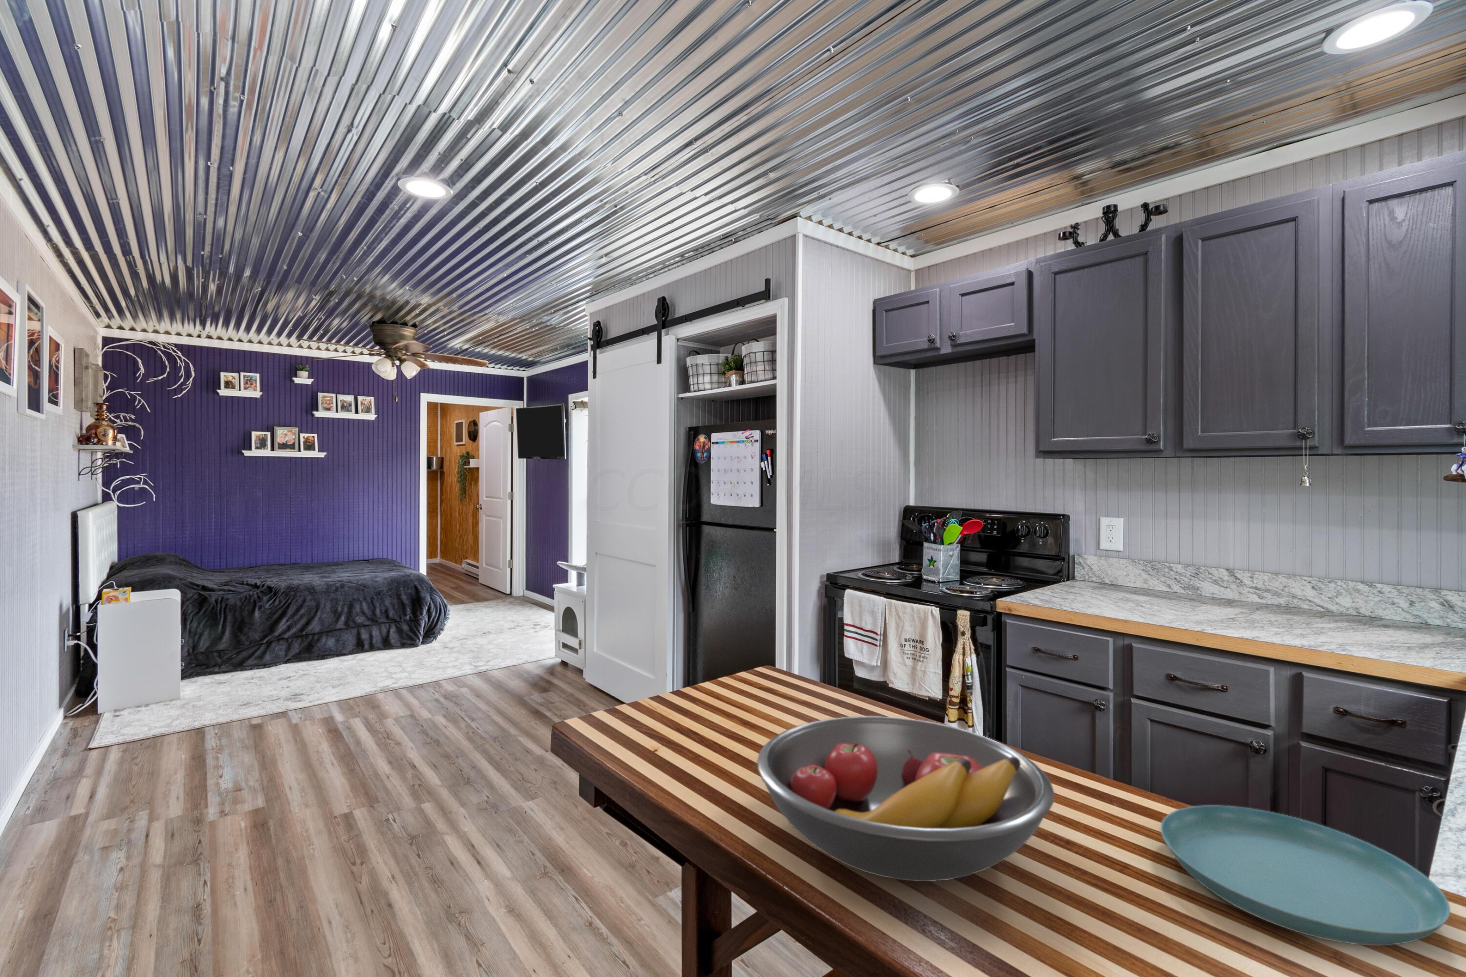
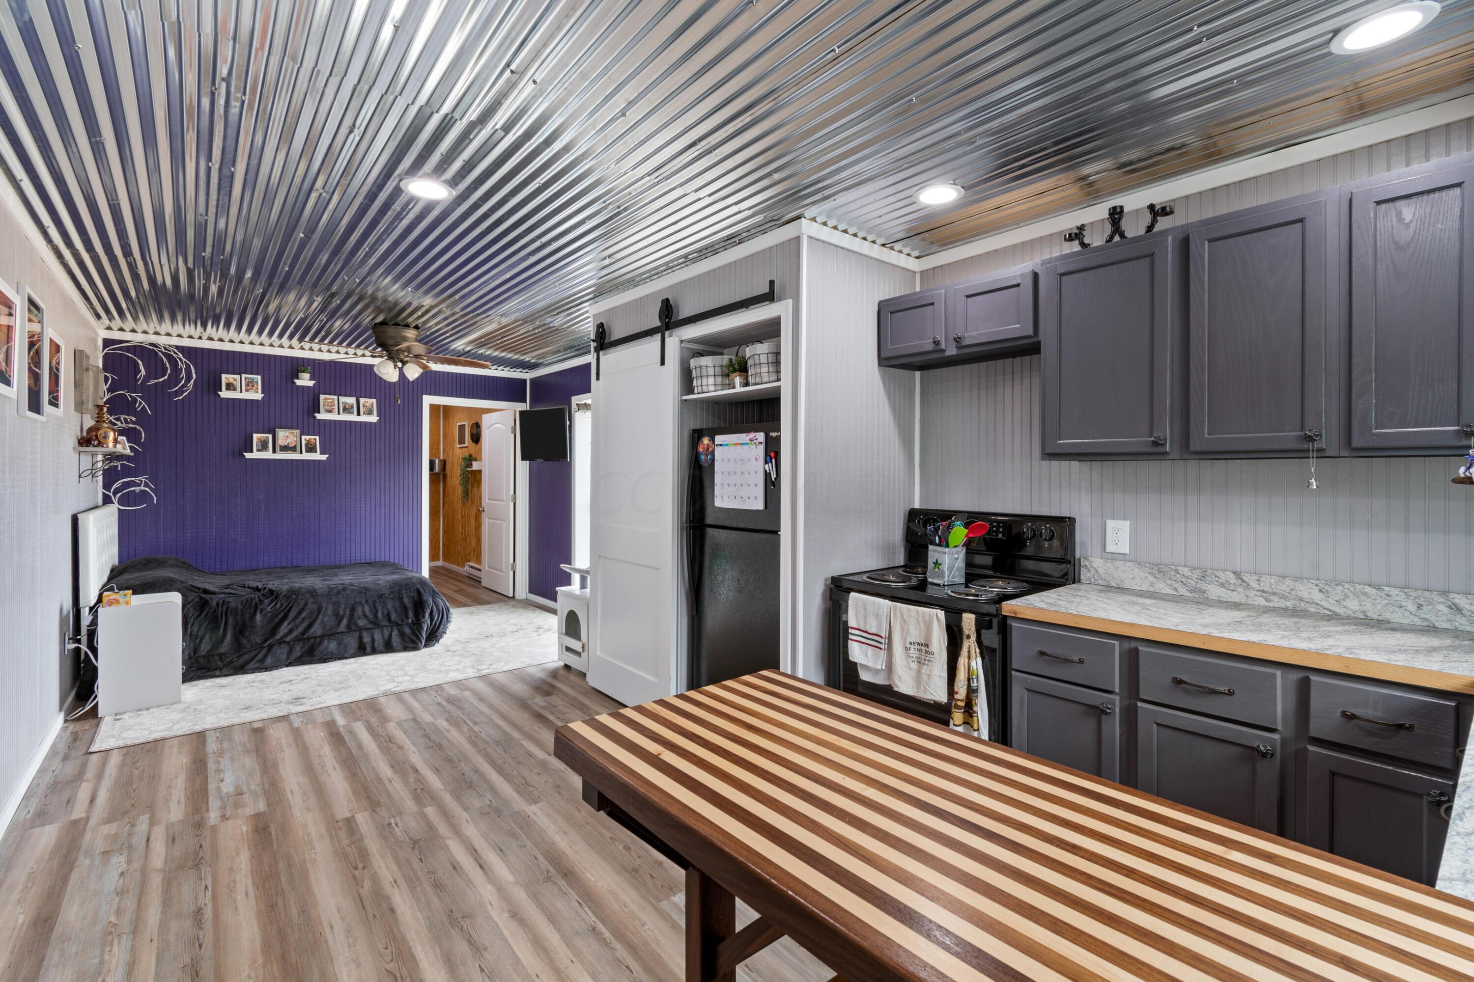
- saucer (1289, 871)
- fruit bowl (898, 792)
